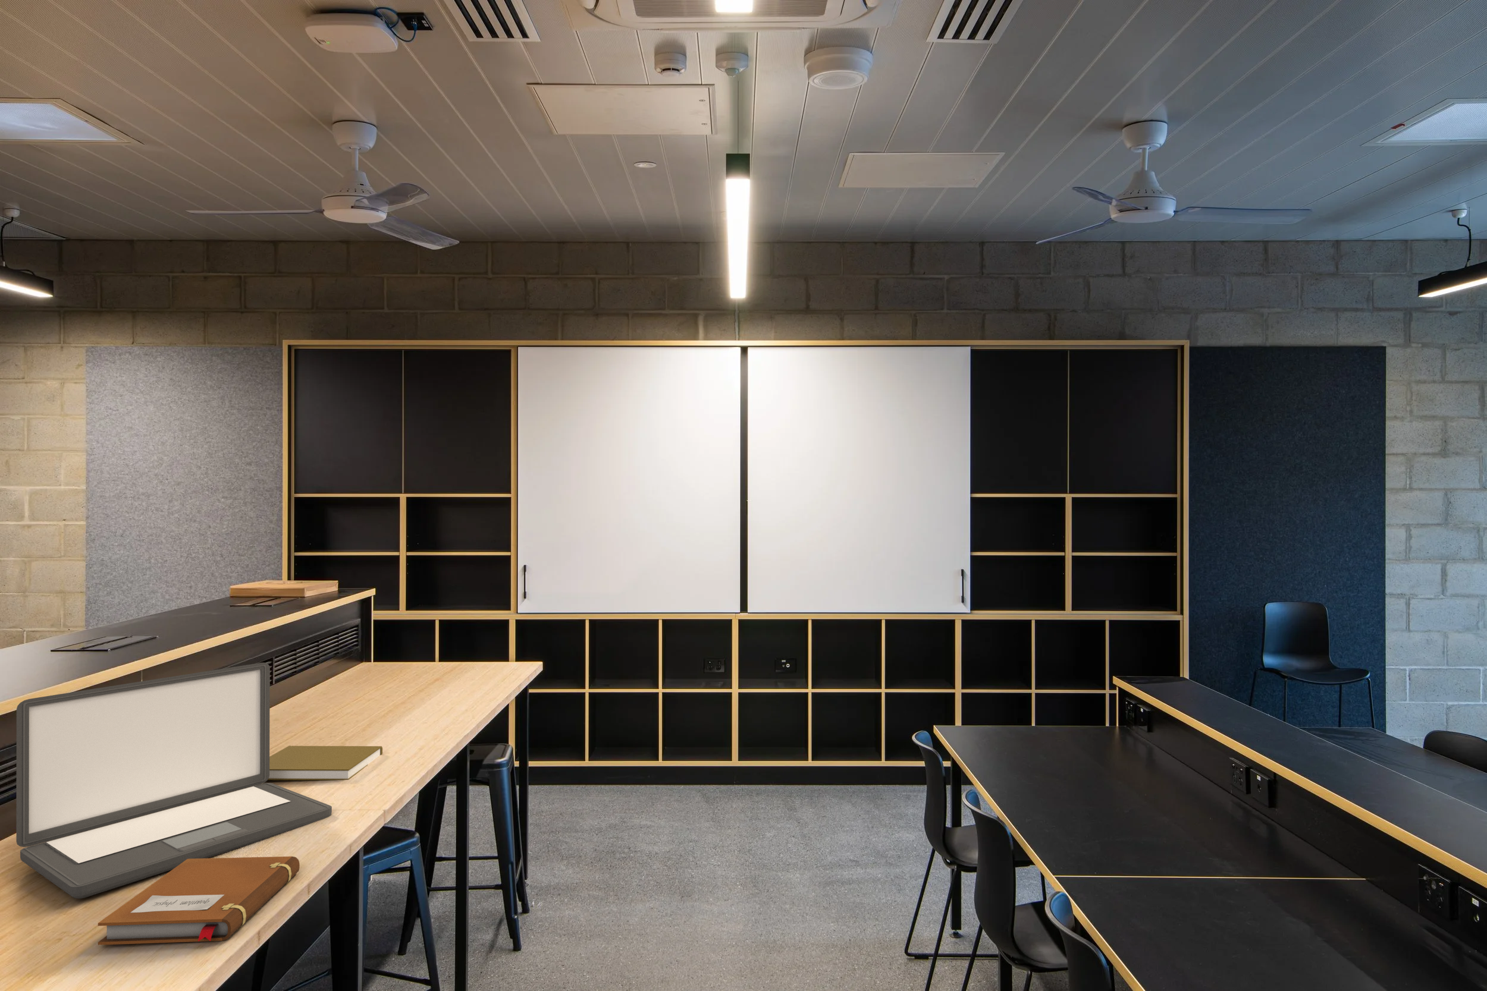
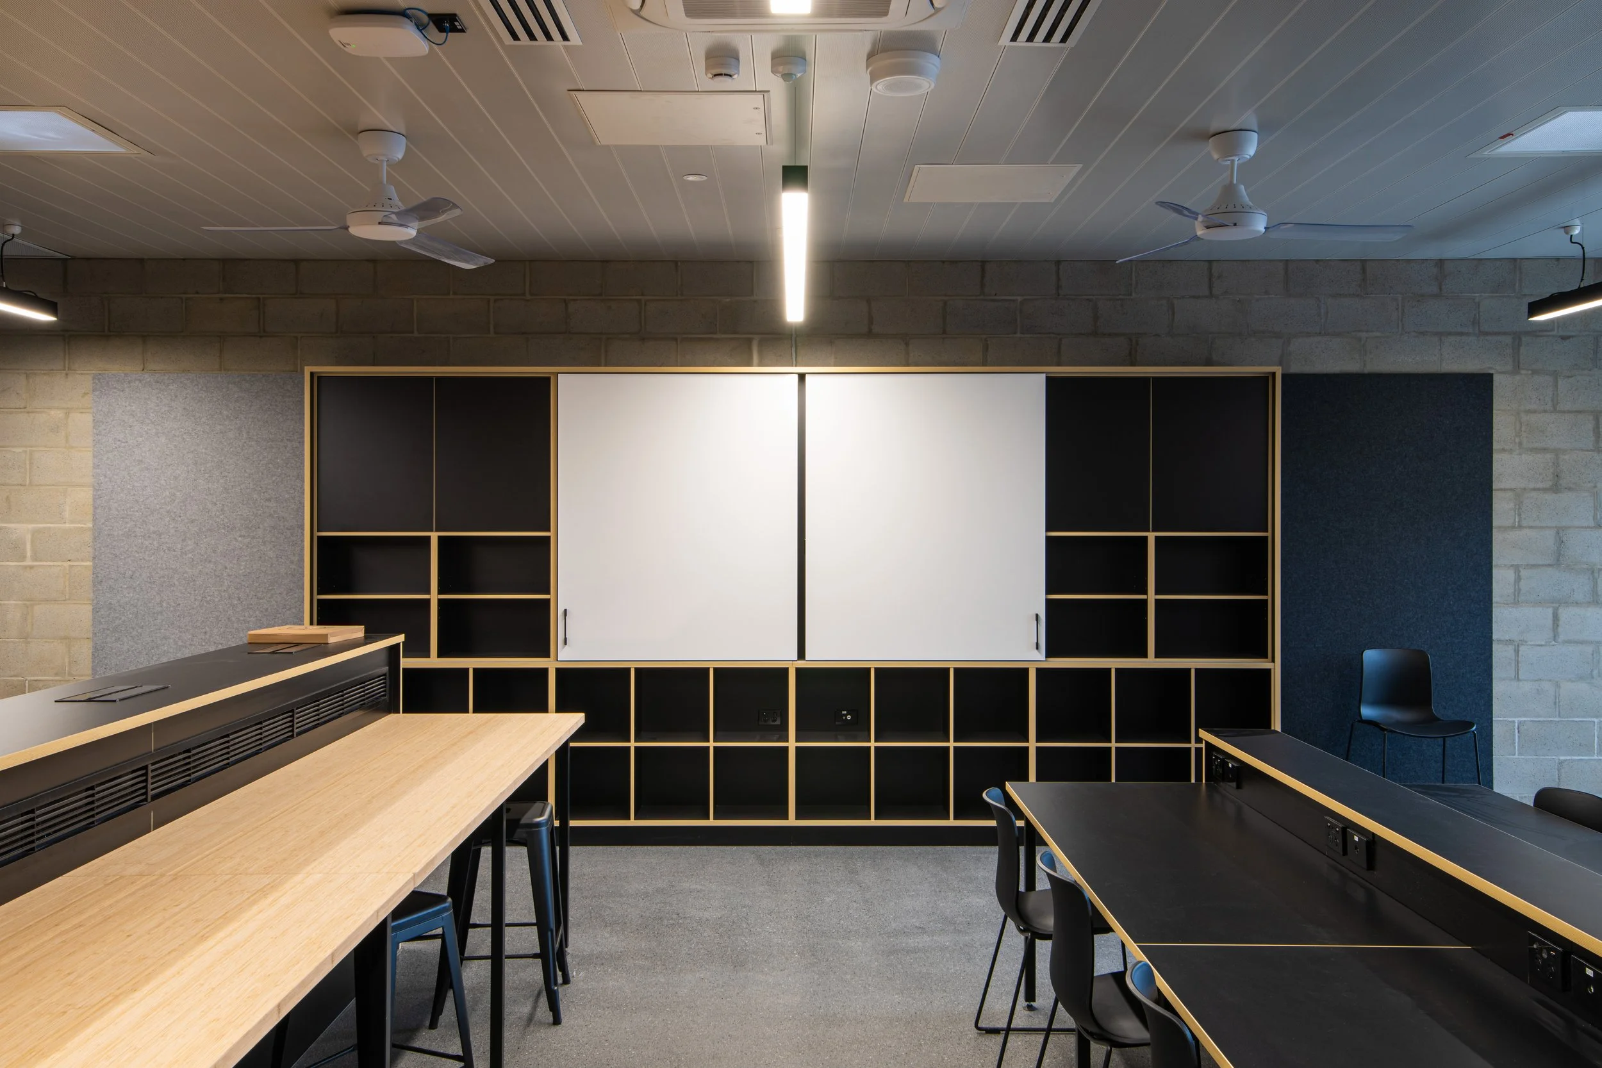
- laptop (185, 763)
- book (318, 762)
- notebook (205, 898)
